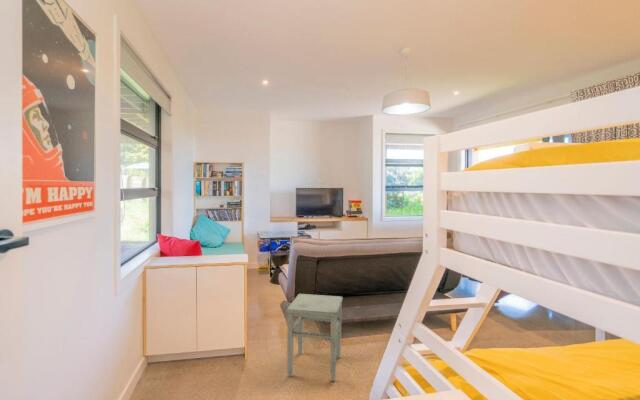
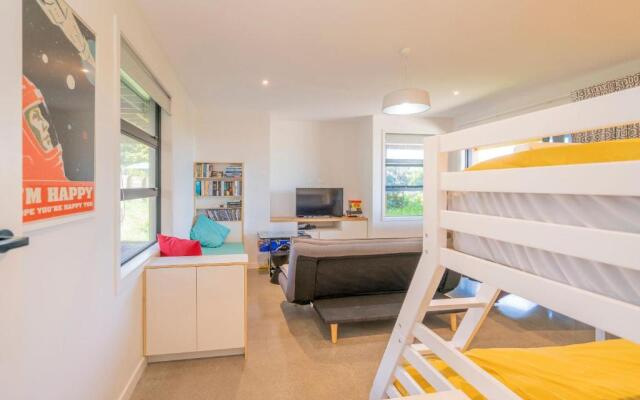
- stool (315, 334)
